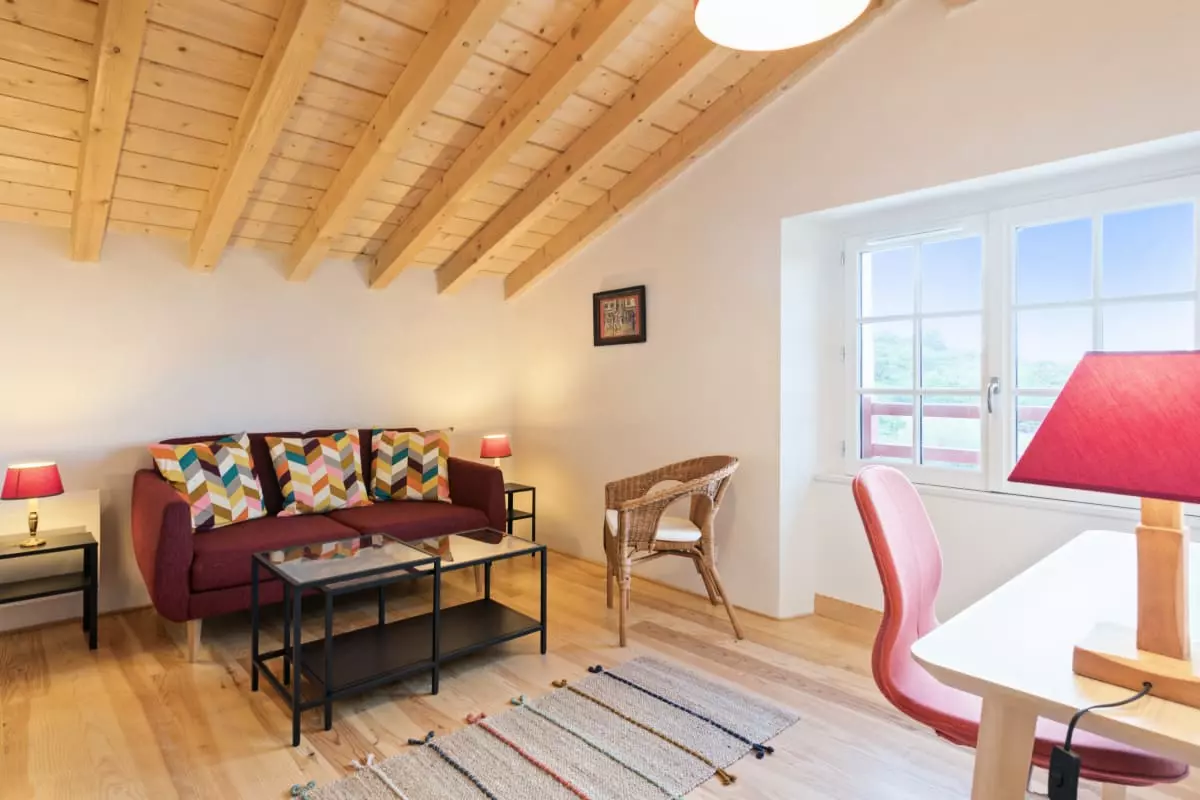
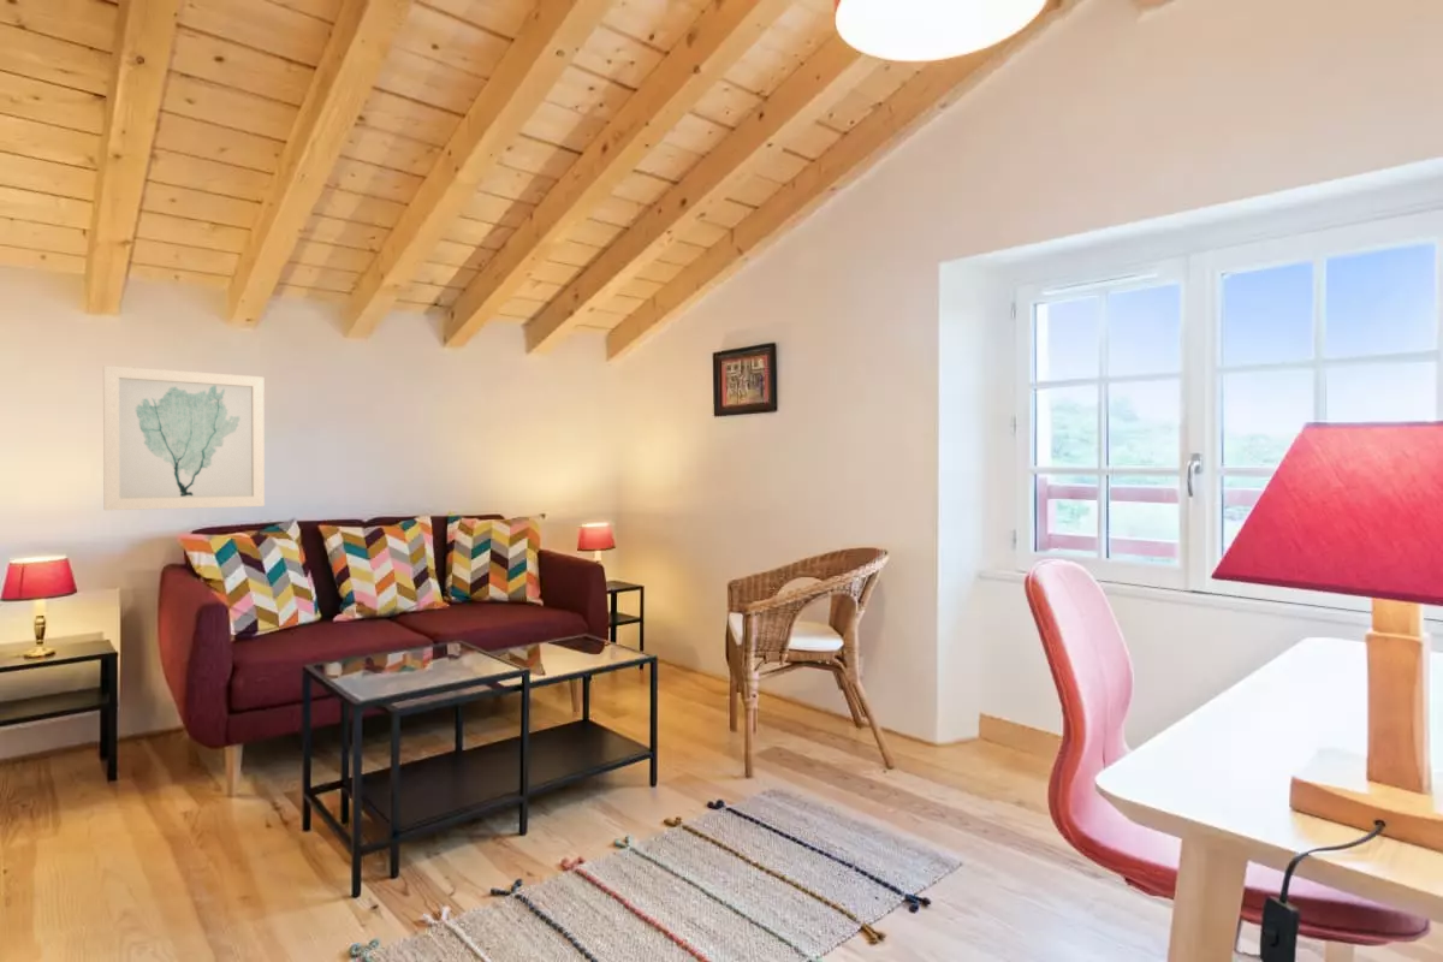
+ wall art (188, 439)
